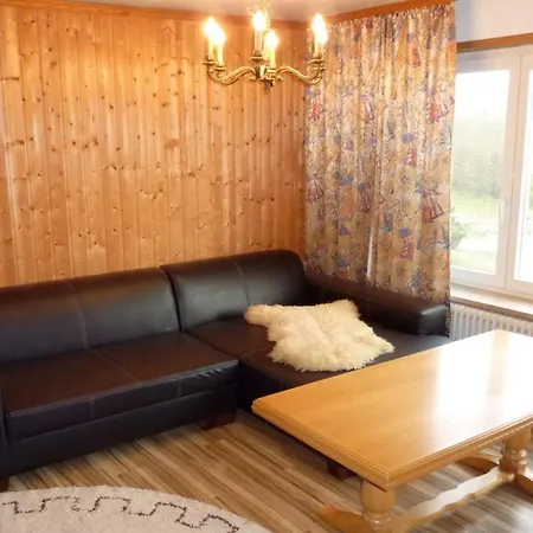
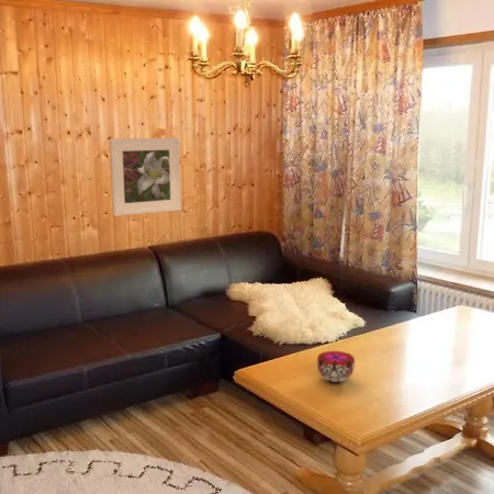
+ decorative bowl (335, 368)
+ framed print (146, 176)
